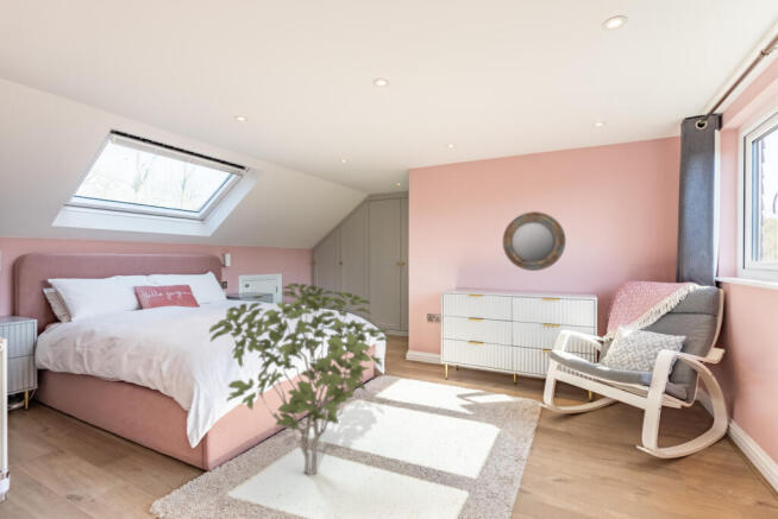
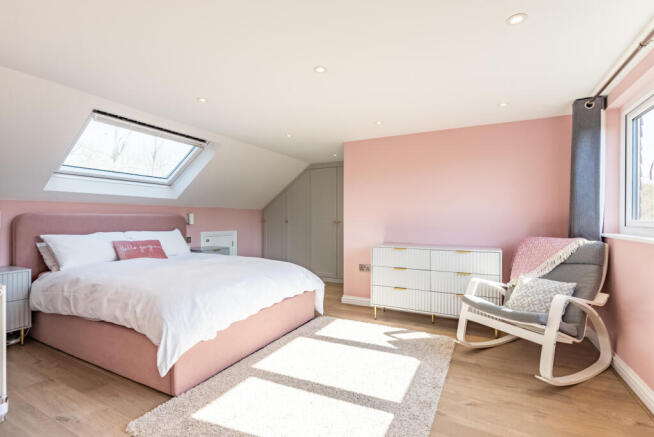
- home mirror (533, 241)
- shrub (307, 376)
